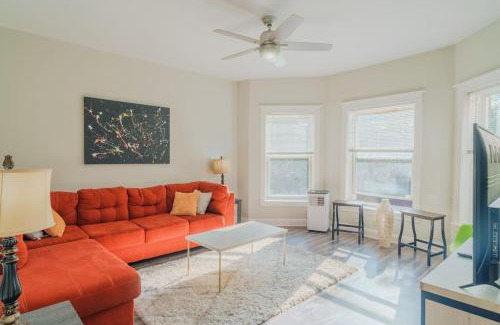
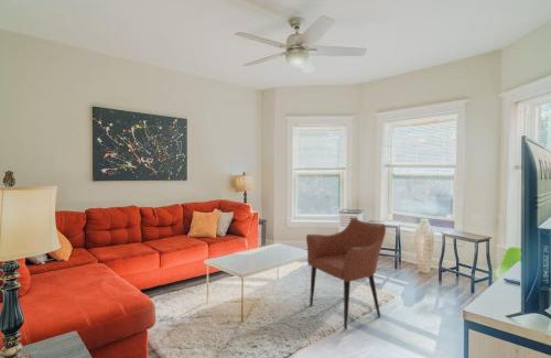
+ armchair (348, 267)
